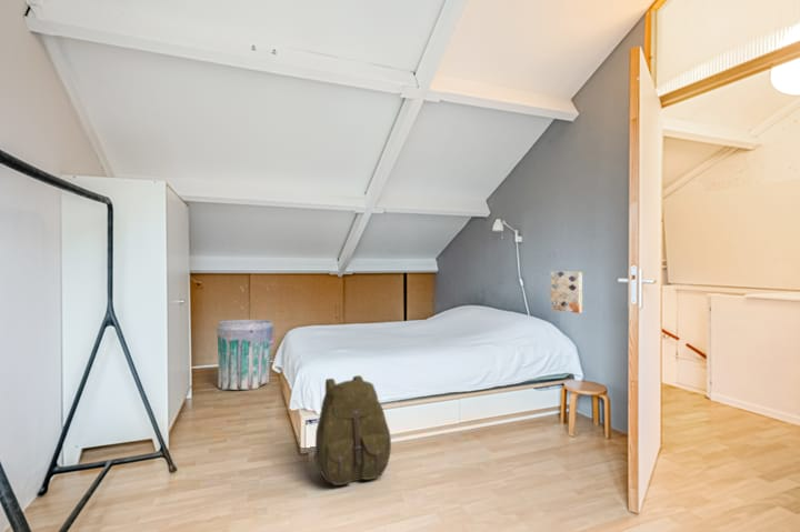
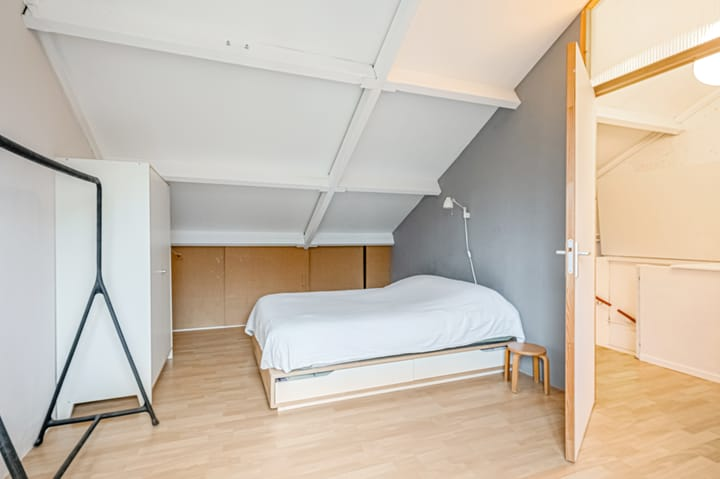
- backpack (350, 424)
- wall art (566, 291)
- trash can (246, 351)
